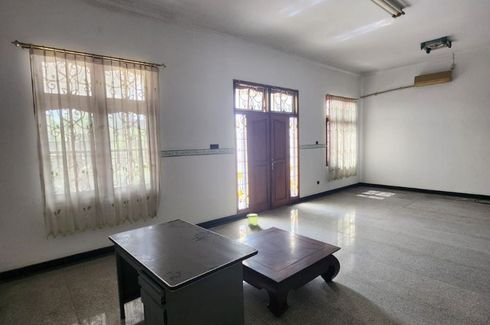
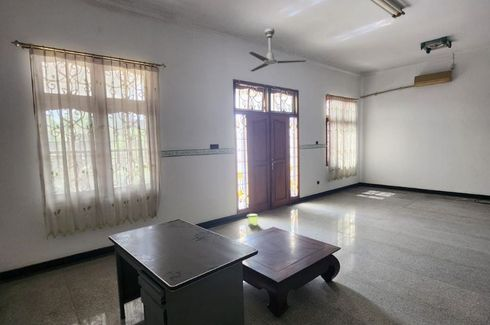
+ ceiling fan (270, 46)
